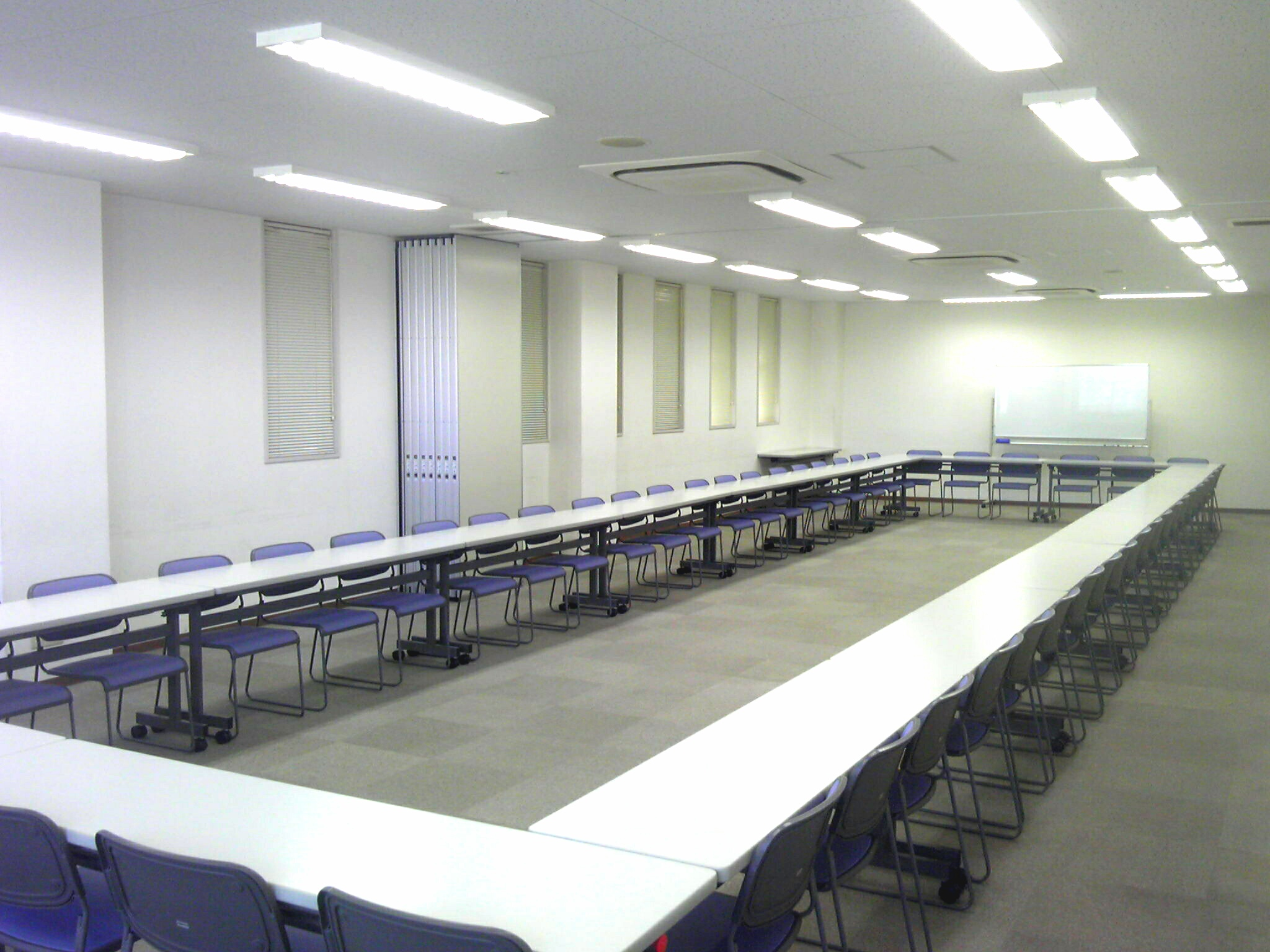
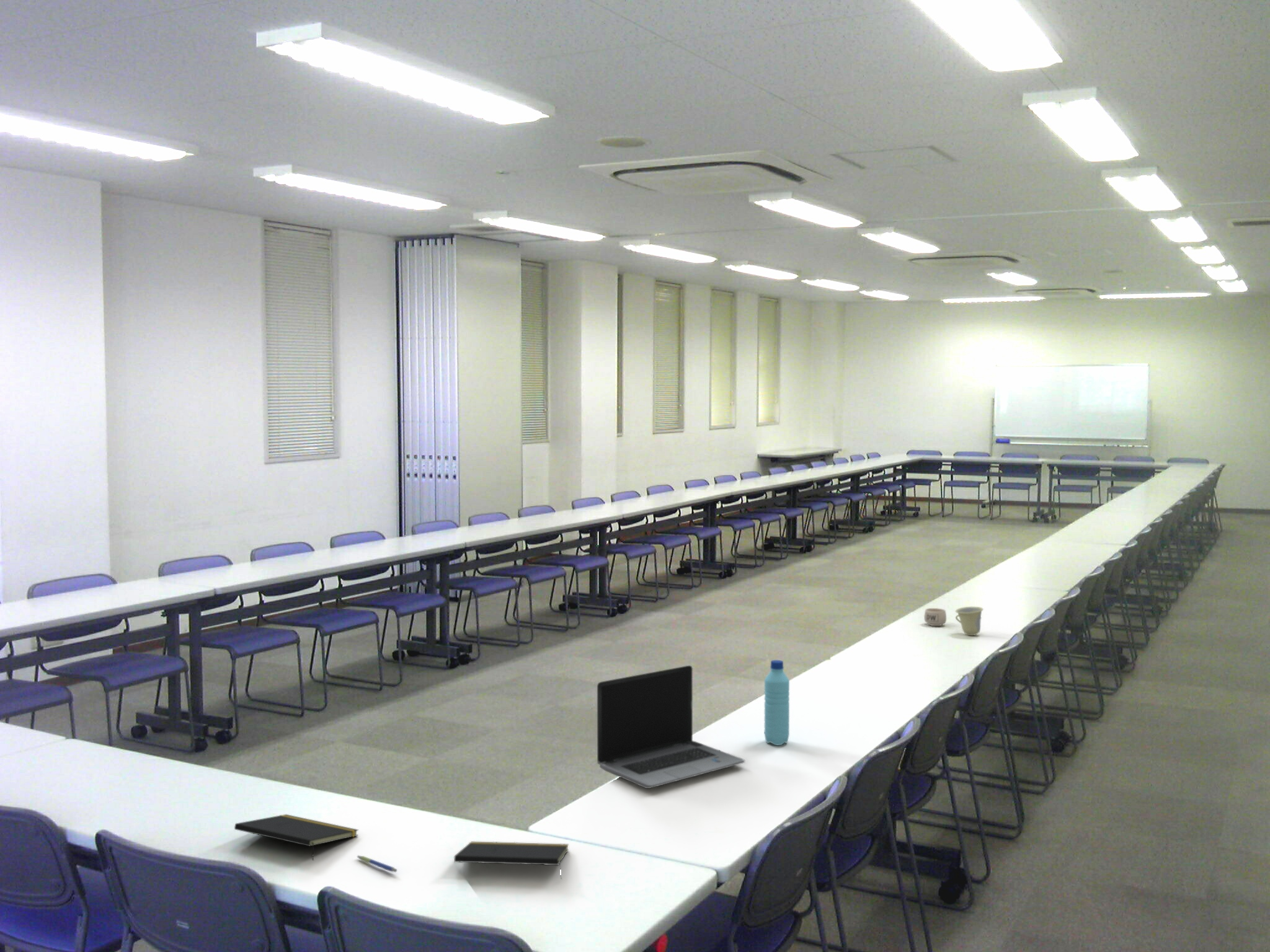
+ notepad (297, 829)
+ laptop computer (672, 725)
+ notepad (513, 853)
+ cup (969, 621)
+ pen (376, 863)
+ water bottle (776, 702)
+ mug (936, 617)
